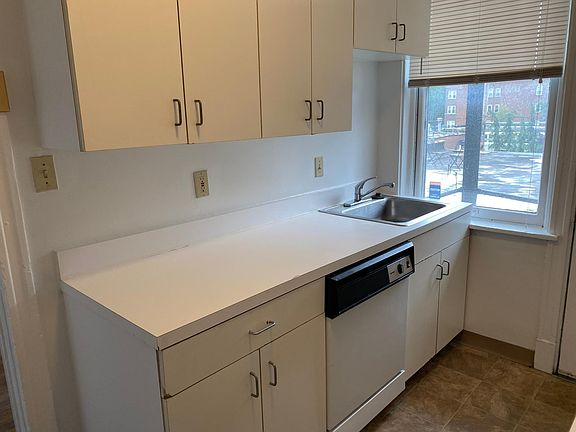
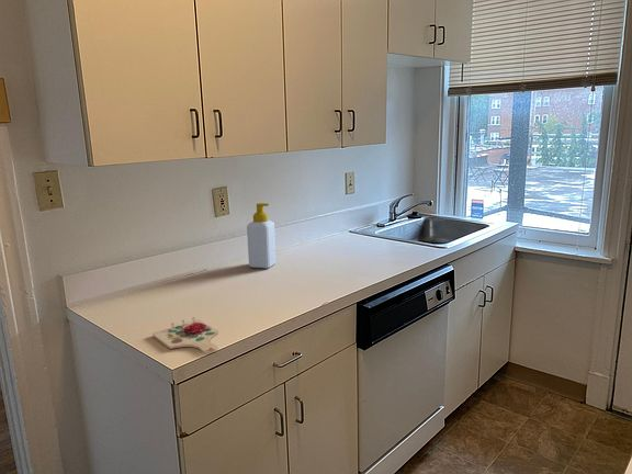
+ soap bottle (261, 235)
+ cutting board (193, 335)
